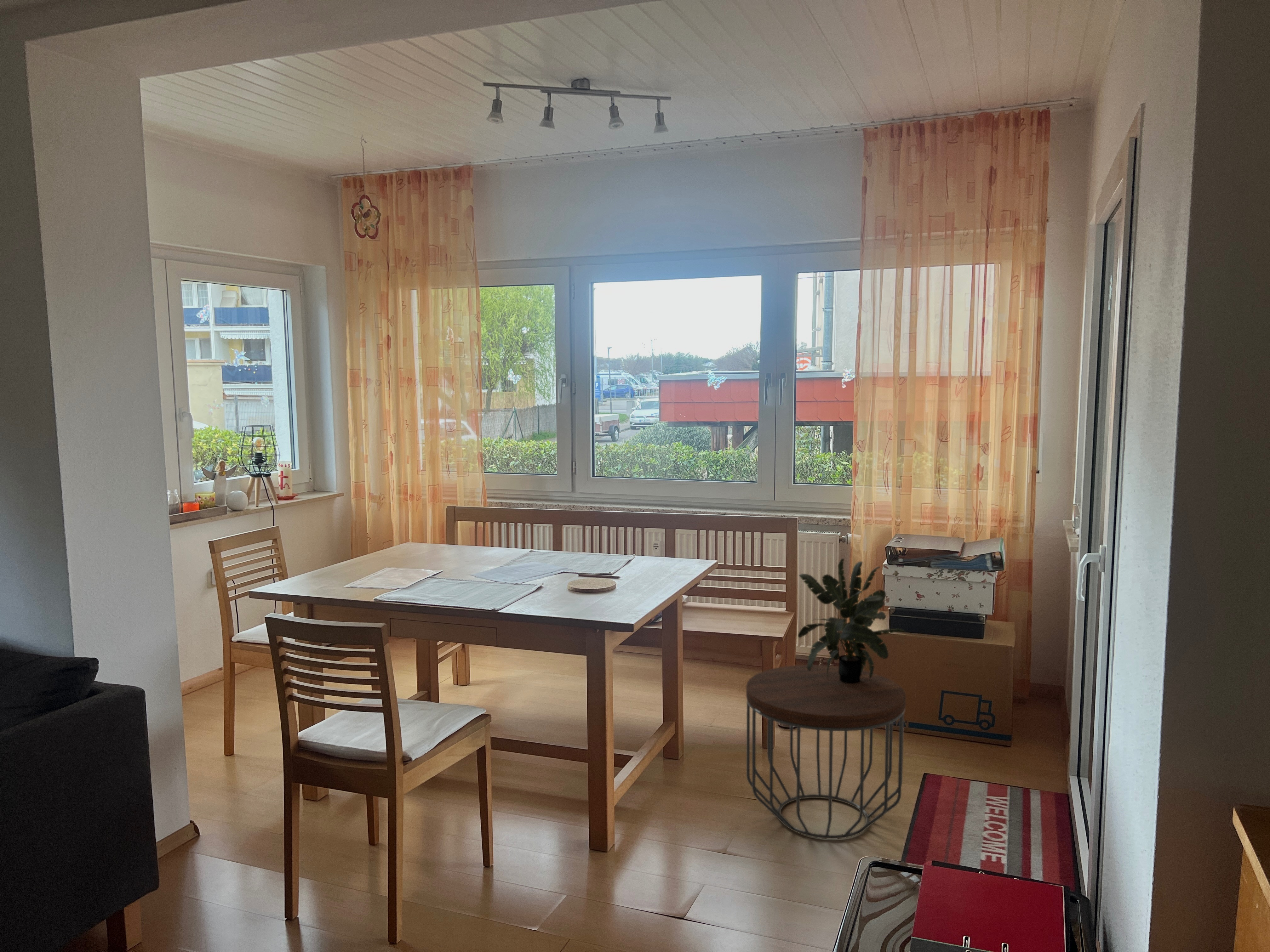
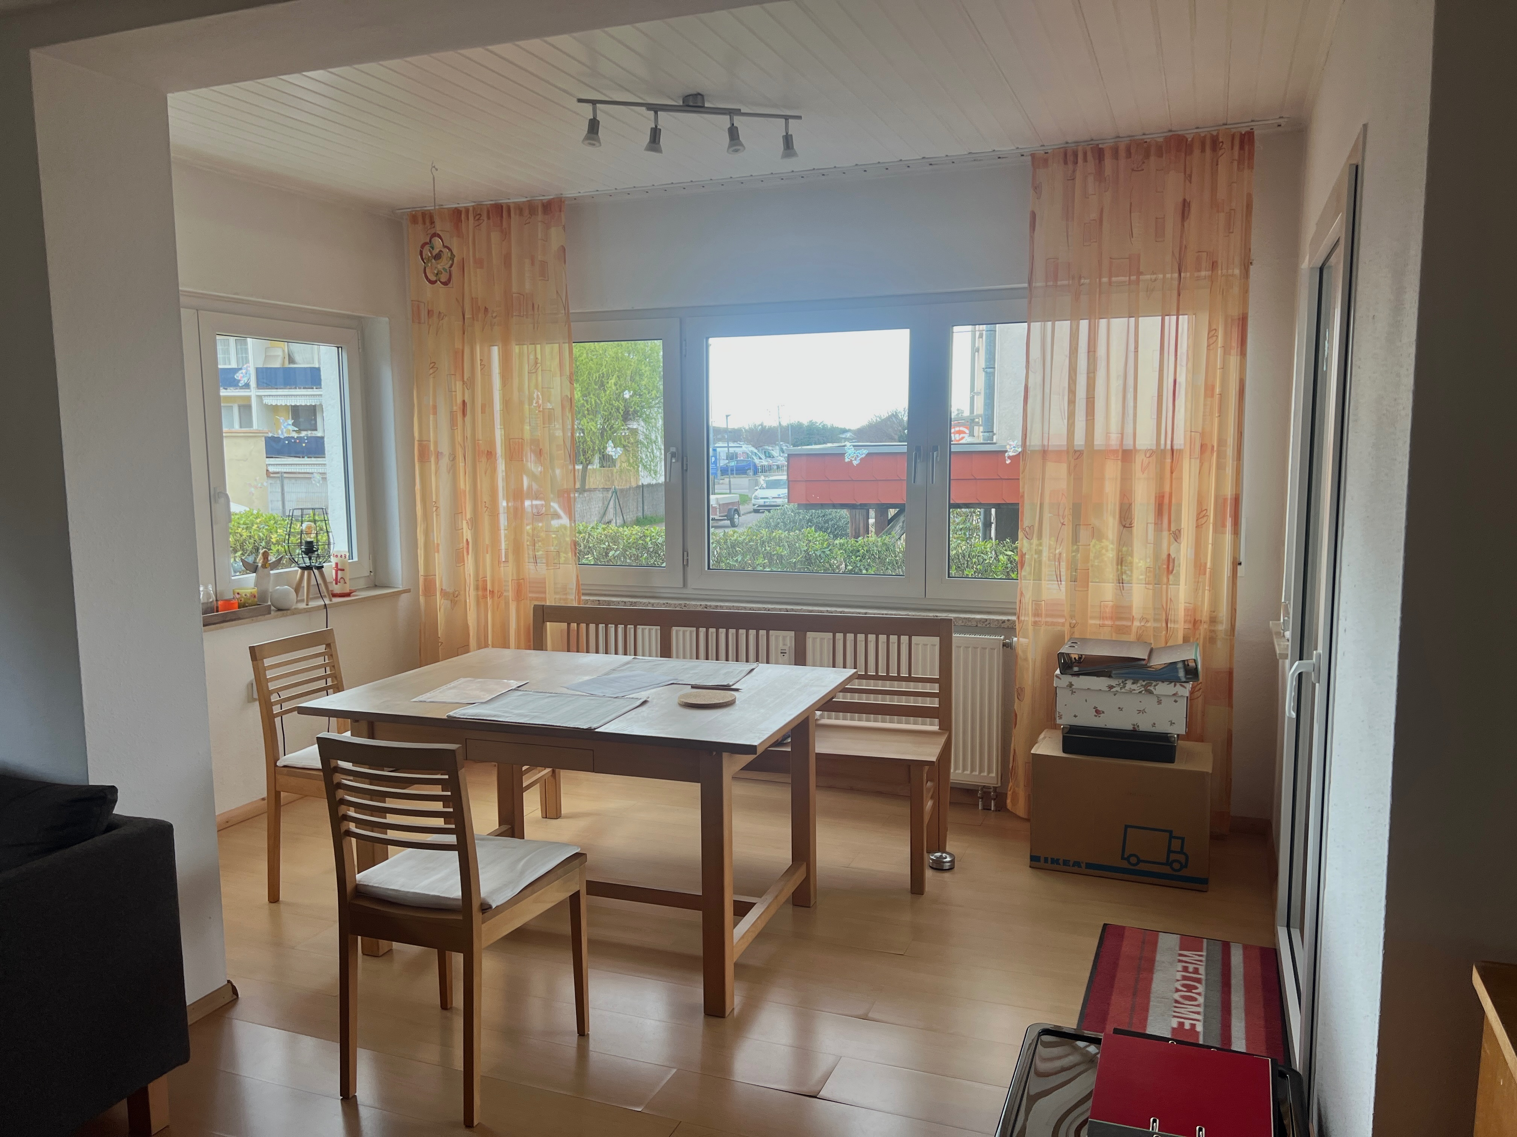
- potted plant (850, 622)
- side table (819, 753)
